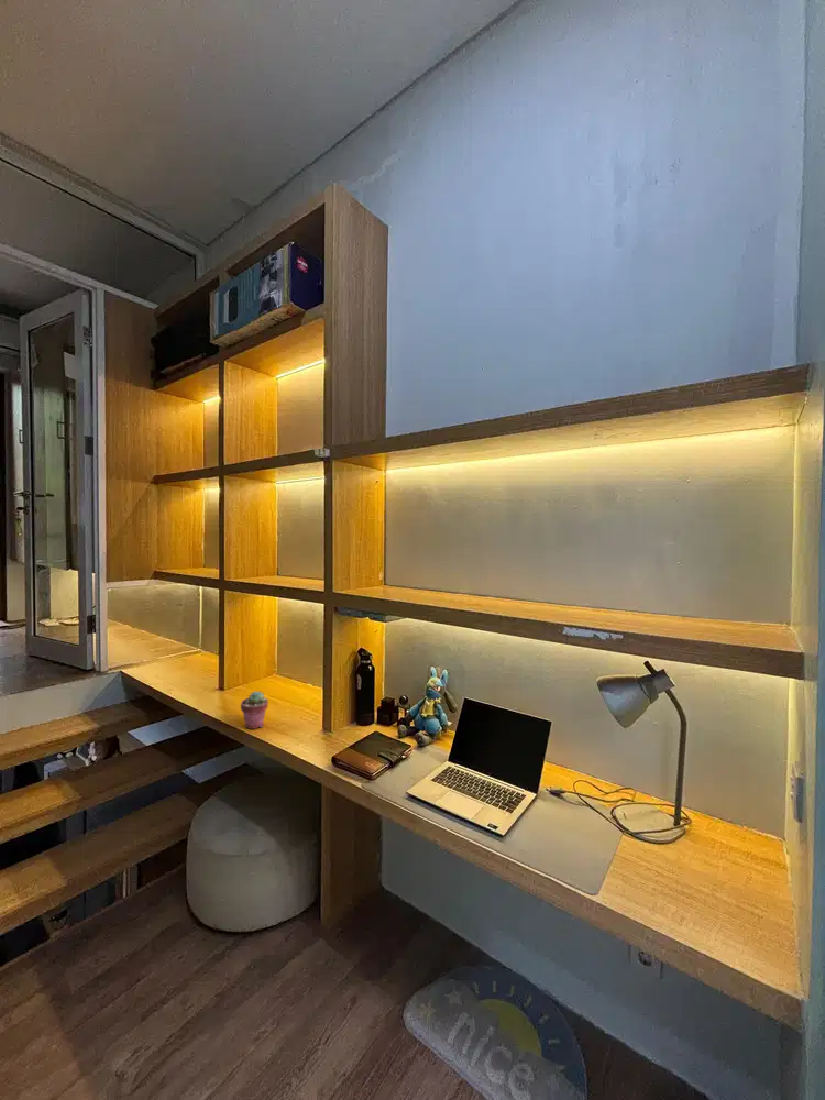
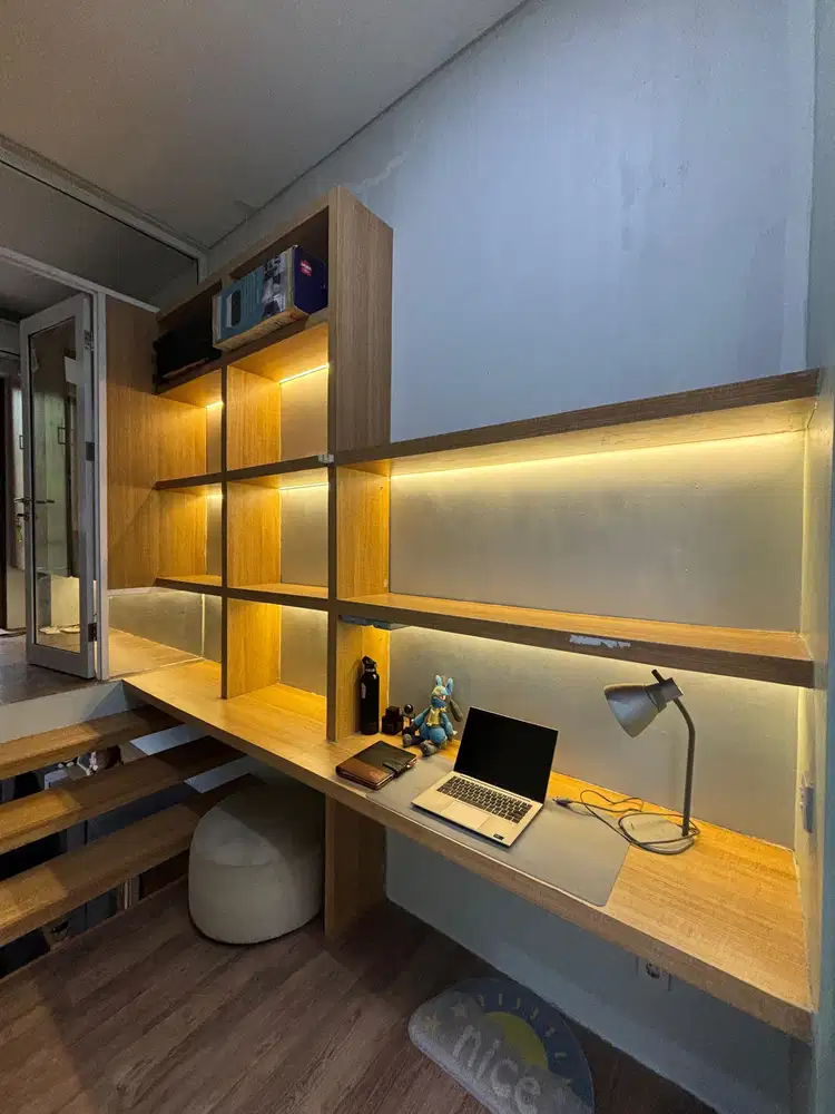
- potted succulent (254, 708)
